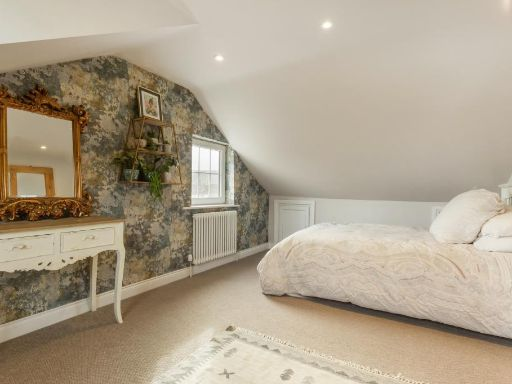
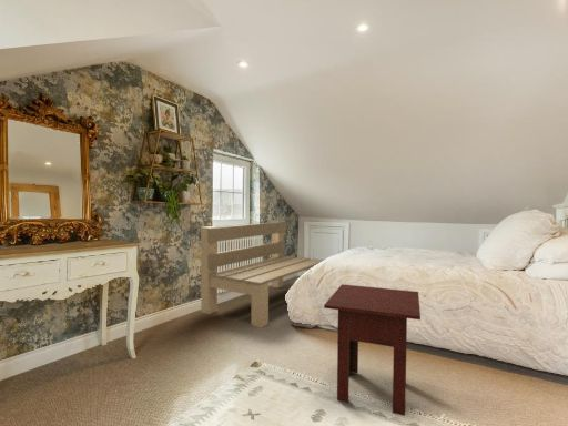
+ side table (374, 343)
+ bench (270, 263)
